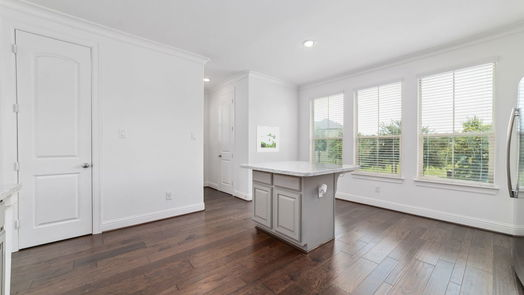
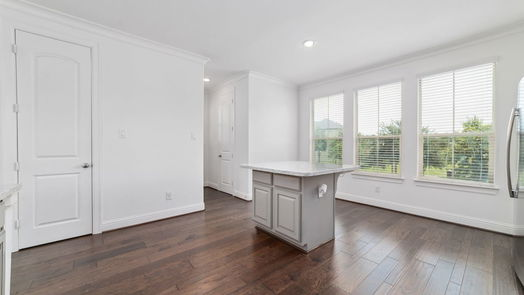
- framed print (268, 139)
